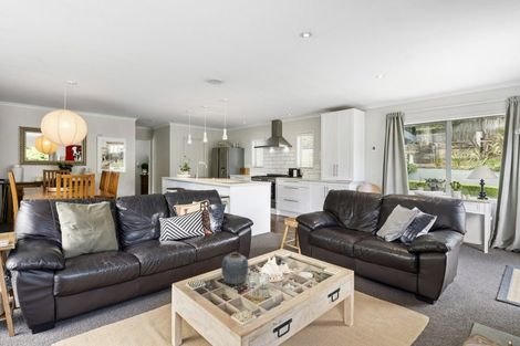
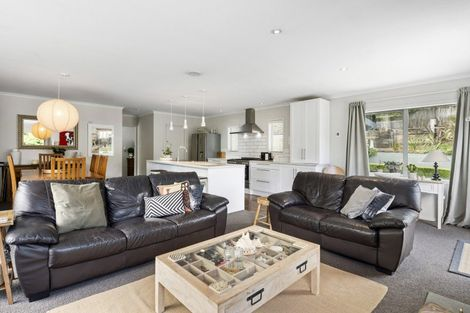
- decorative jar (235, 266)
